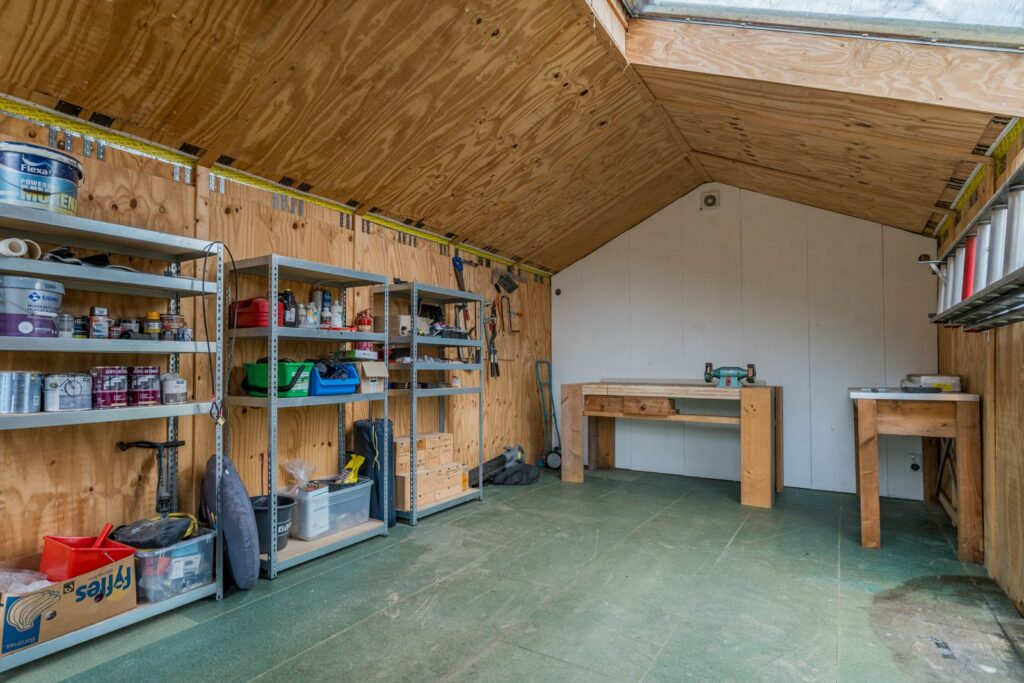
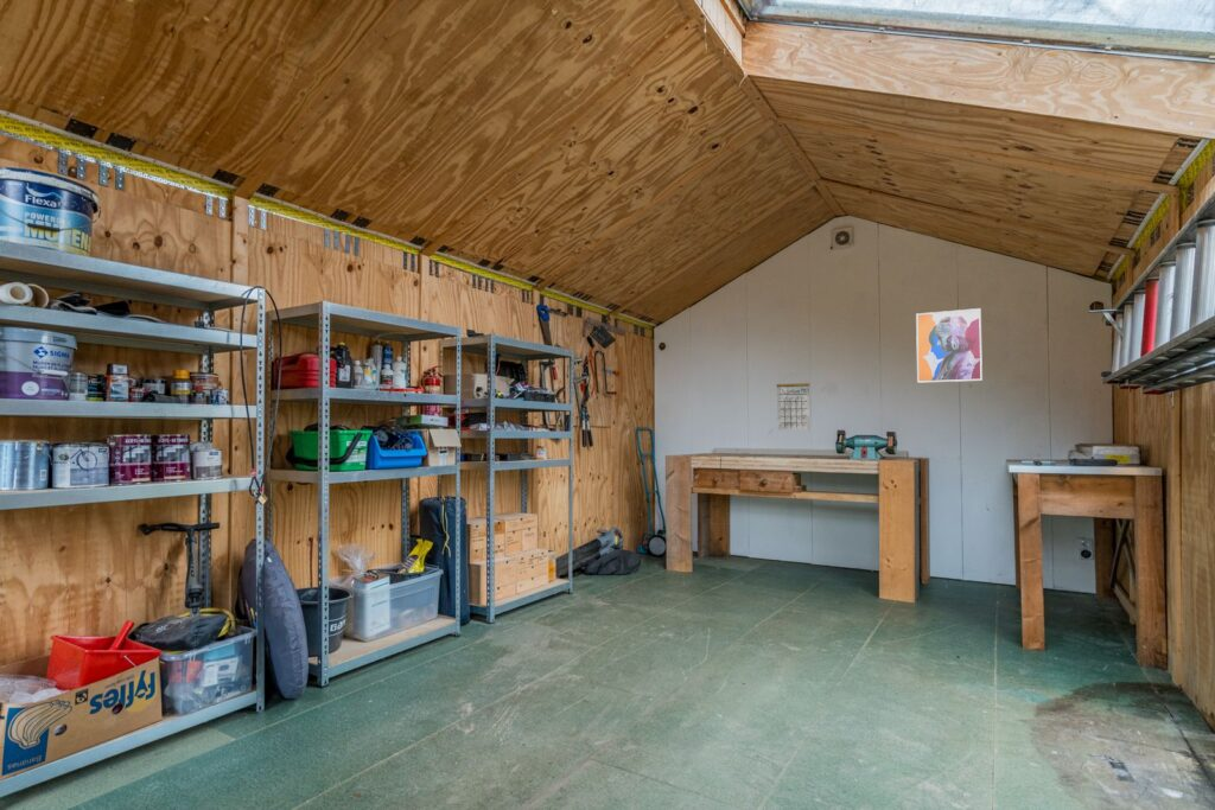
+ wall art (948, 346)
+ calendar (793, 401)
